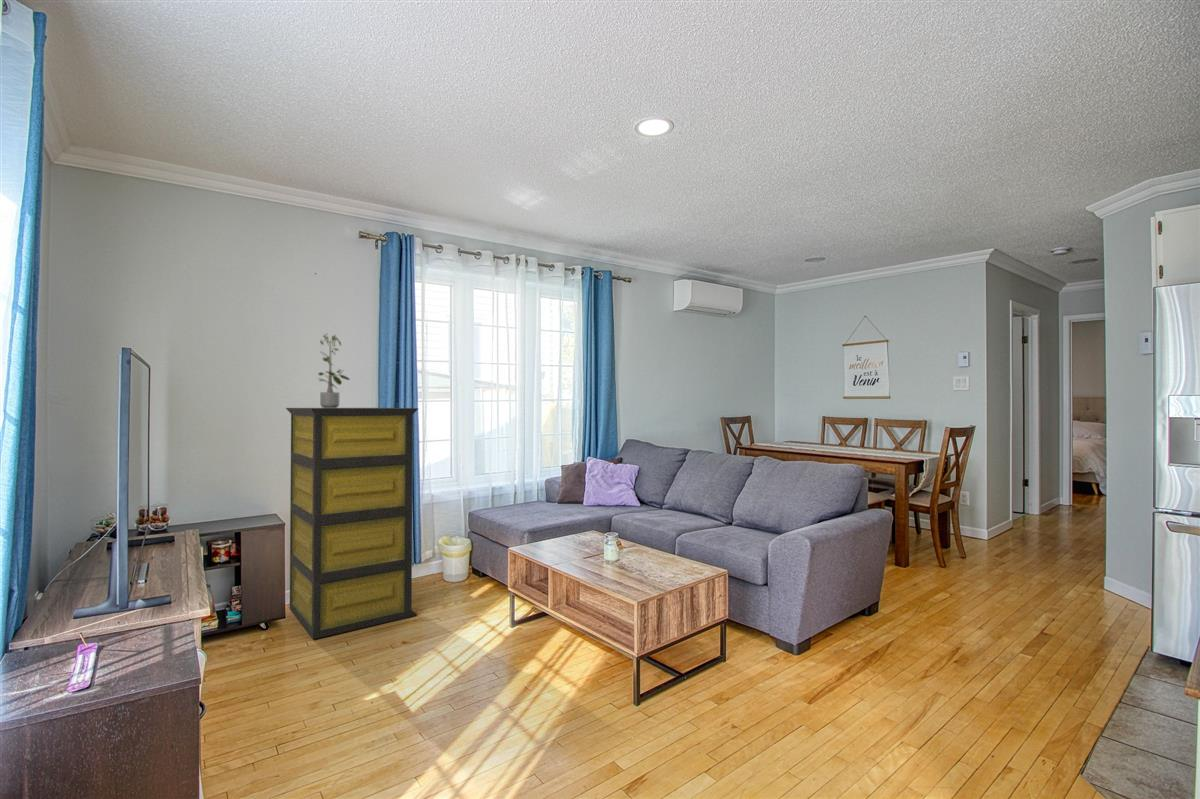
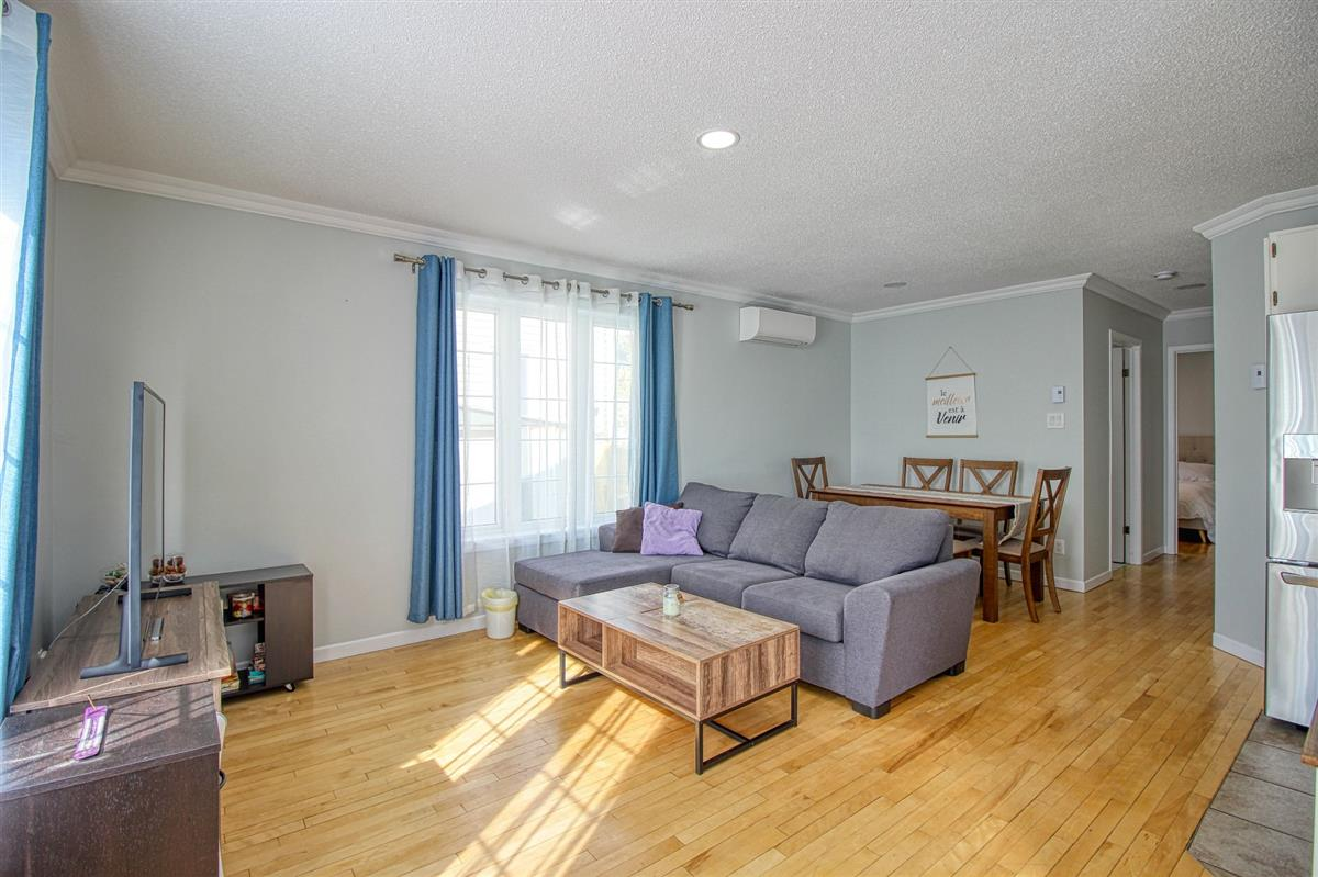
- potted plant (329, 369)
- bookshelf (351, 510)
